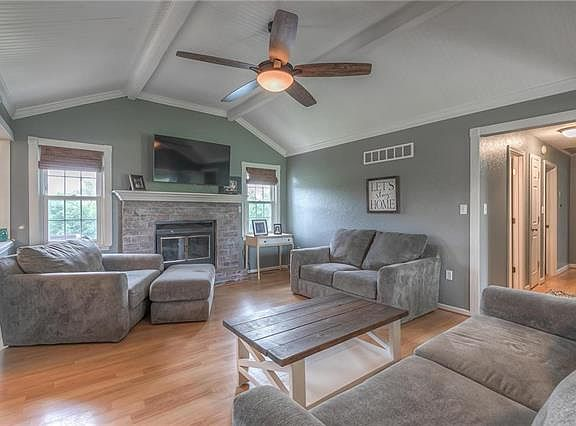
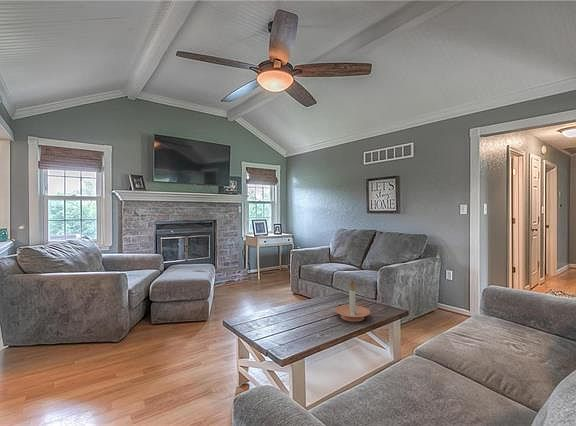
+ candle holder (352, 298)
